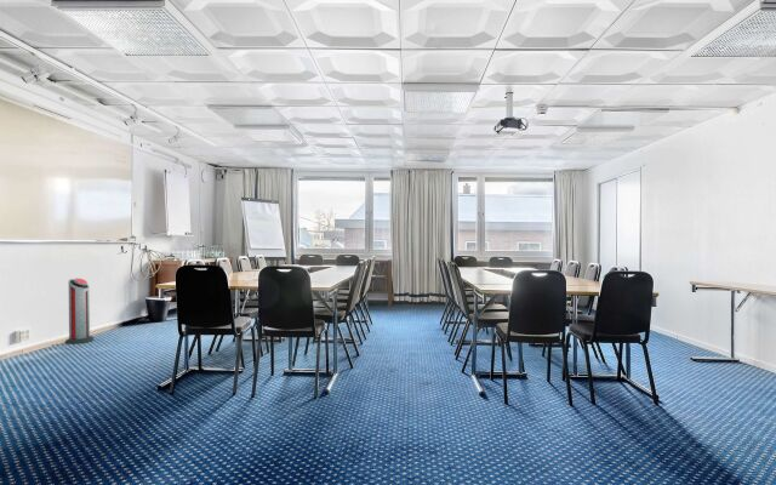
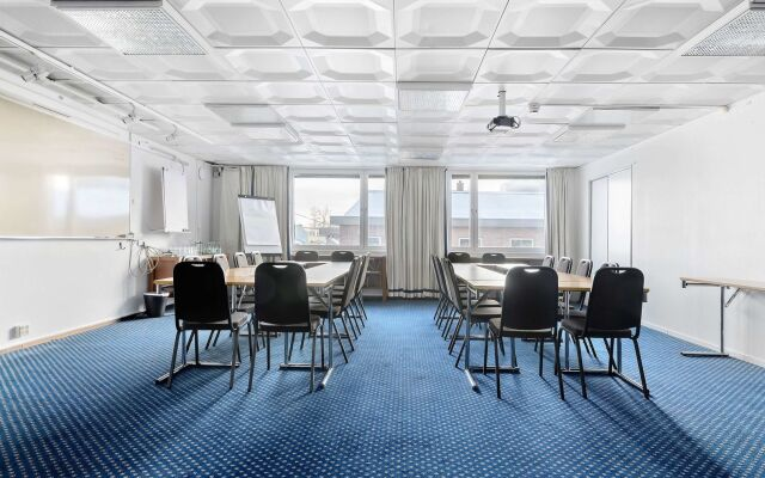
- air purifier (79, 309)
